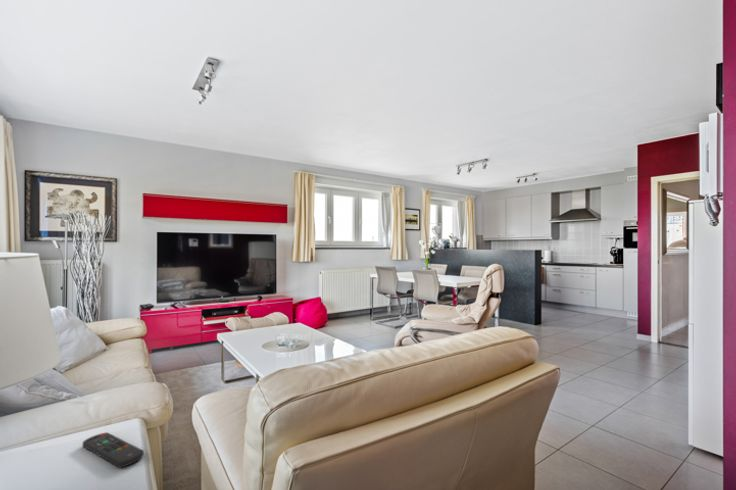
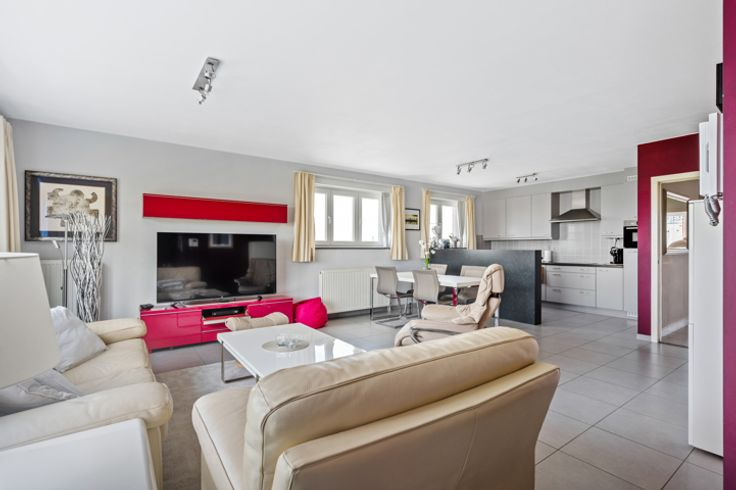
- remote control (112, 448)
